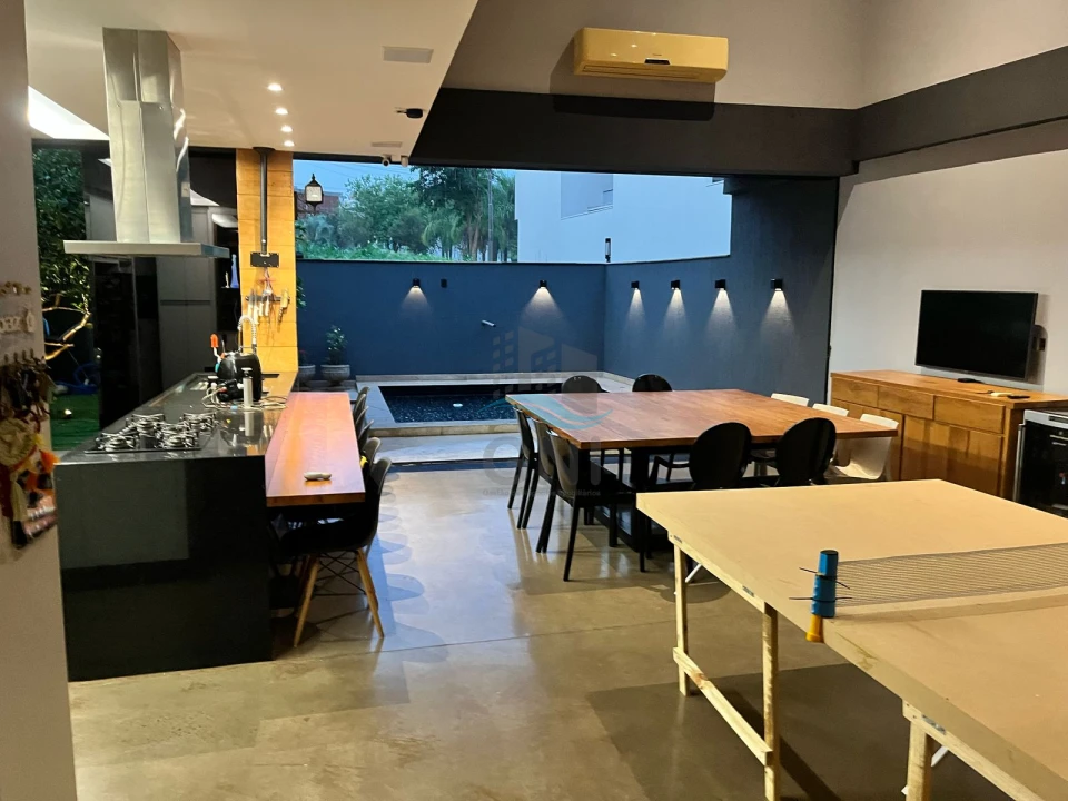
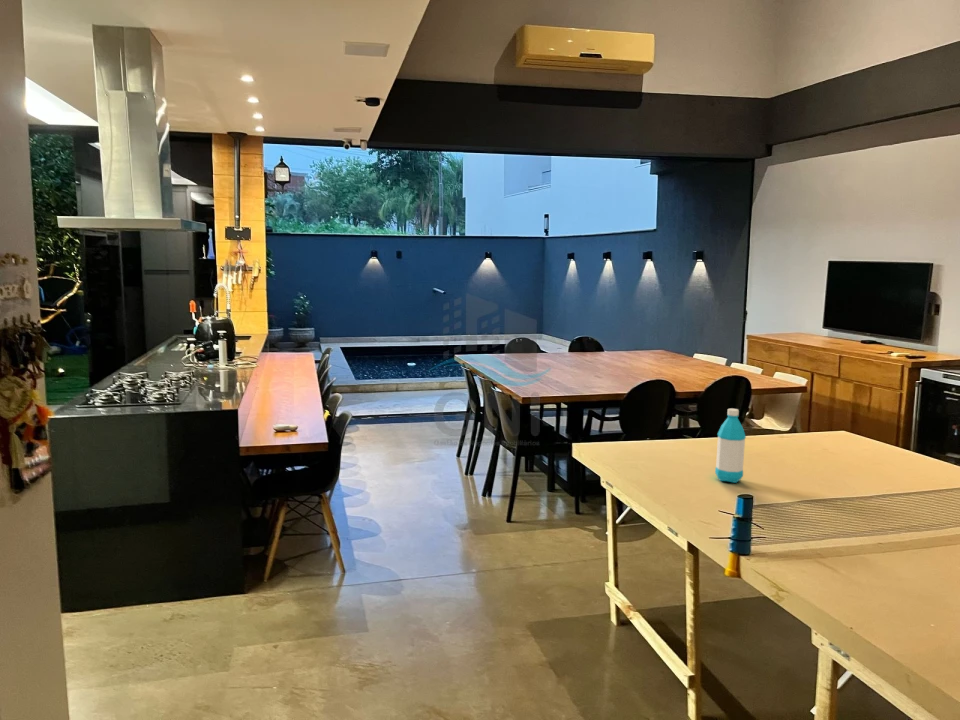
+ water bottle (730, 445)
